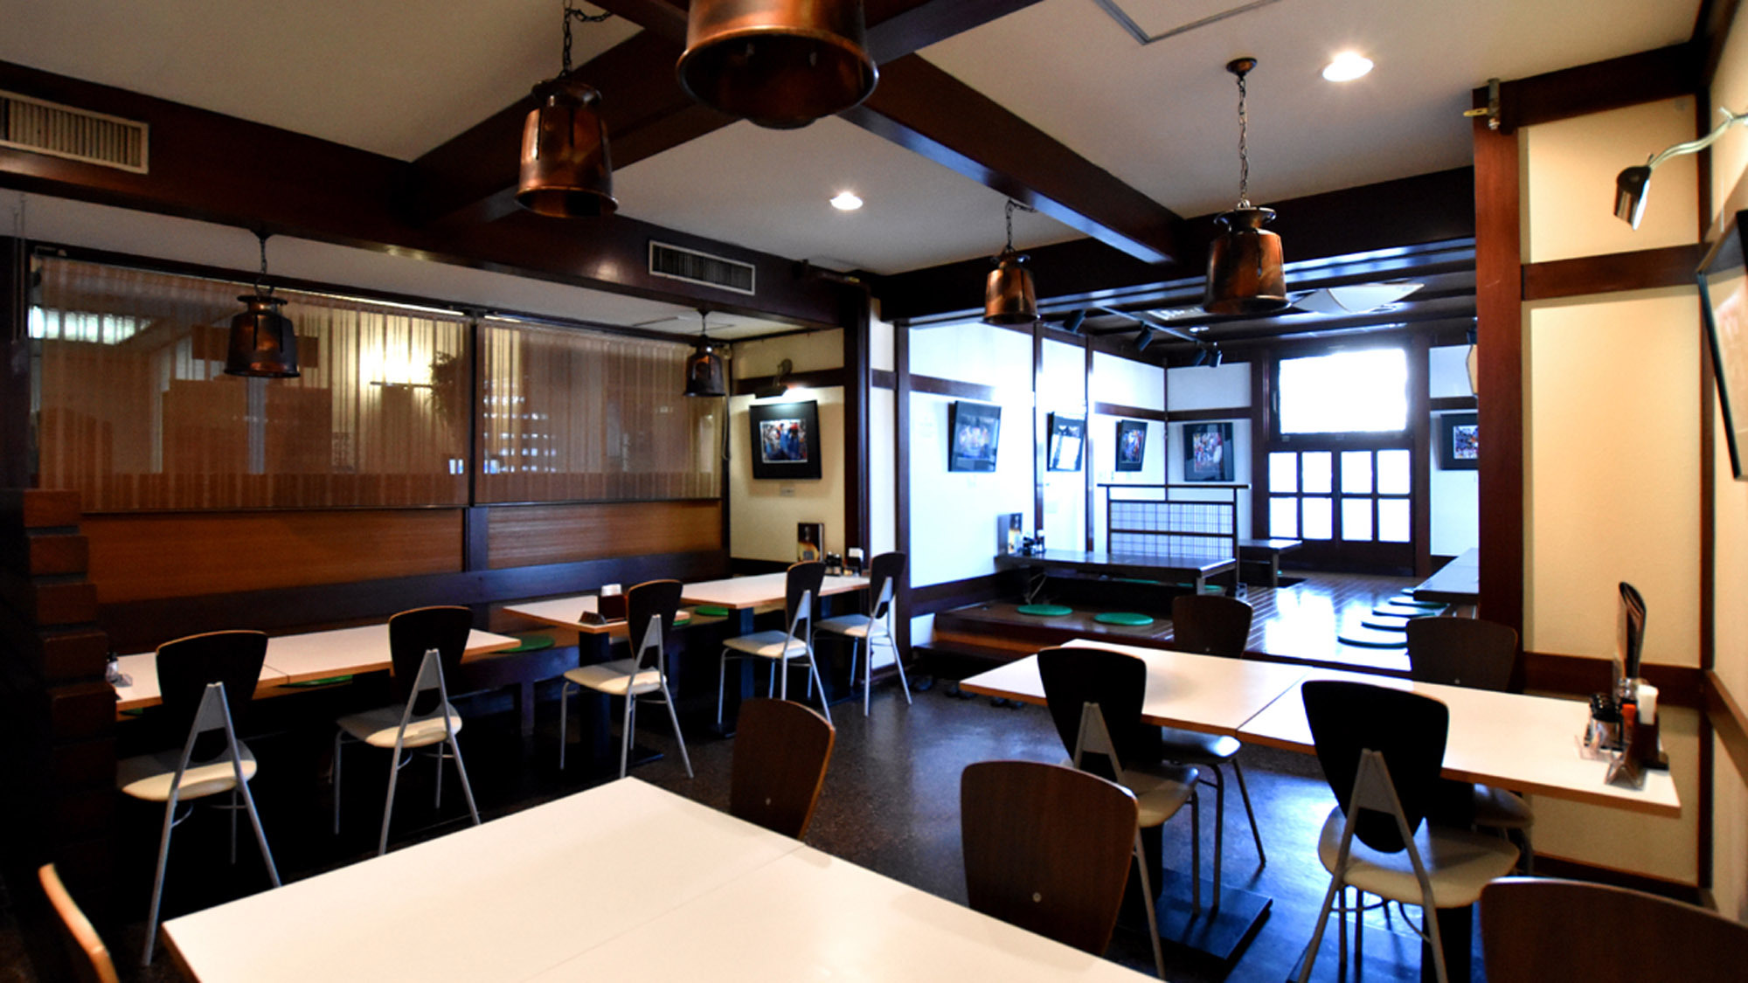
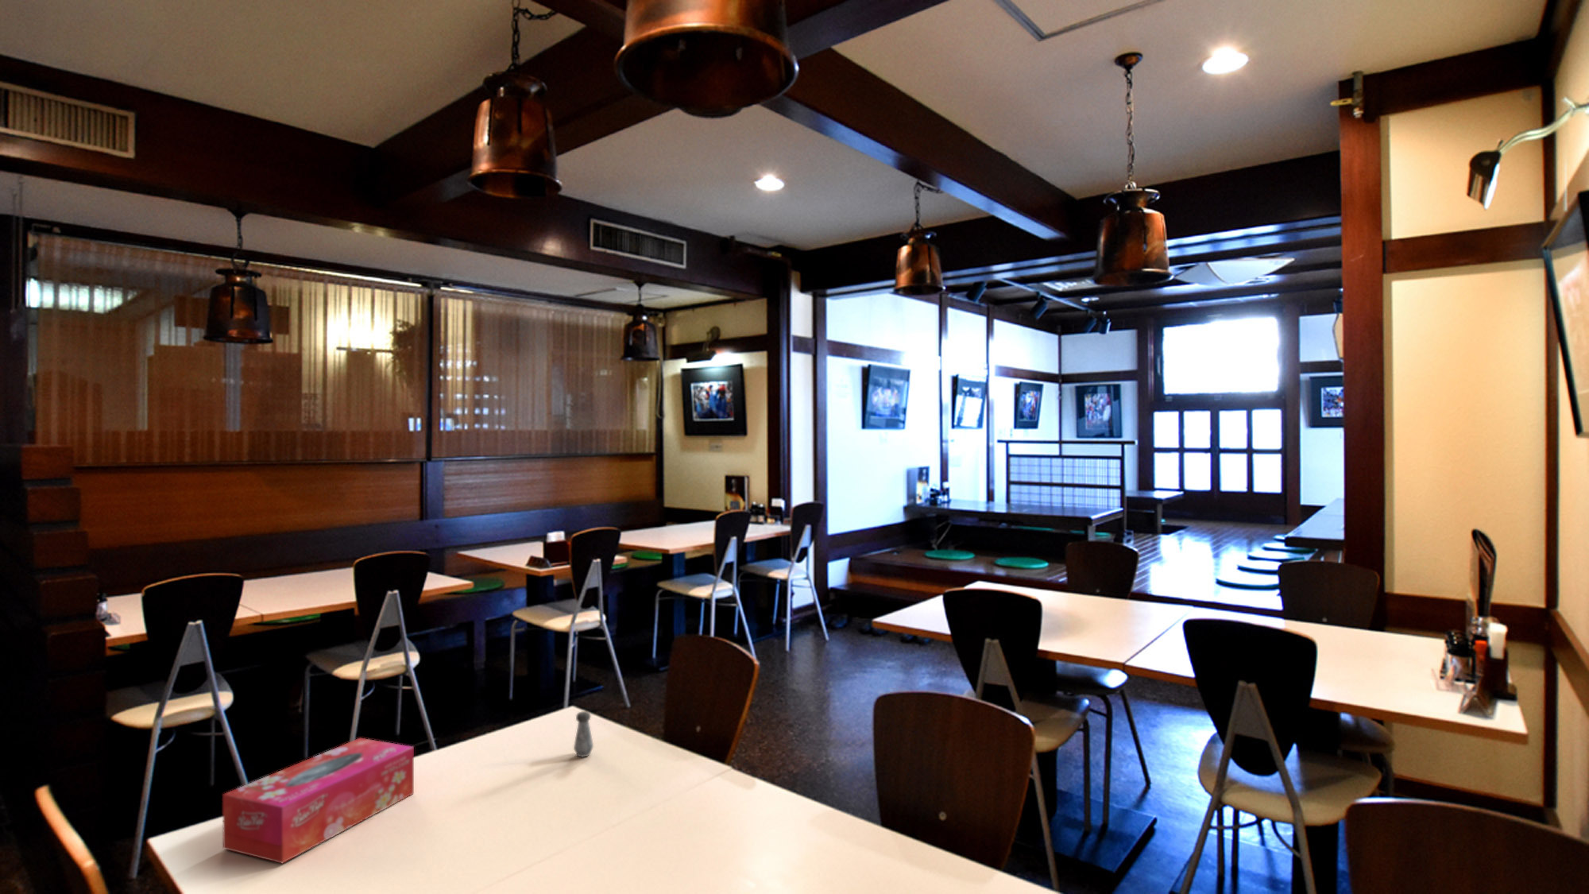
+ salt shaker (583, 734)
+ tissue box (325, 794)
